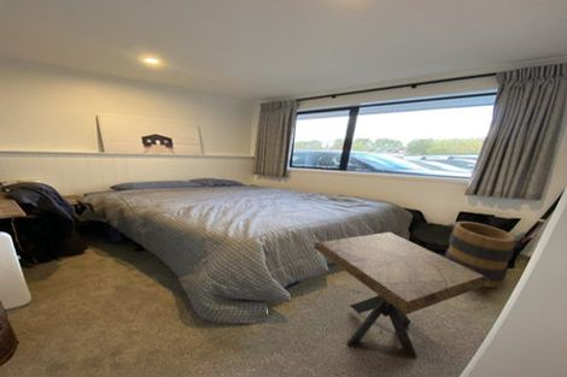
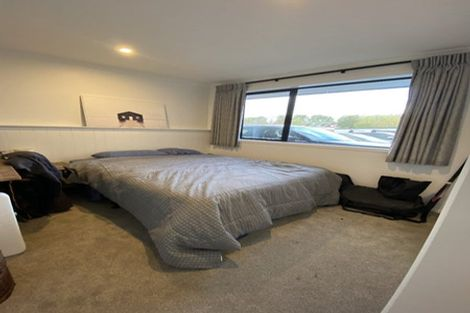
- side table (387, 295)
- bucket (477, 252)
